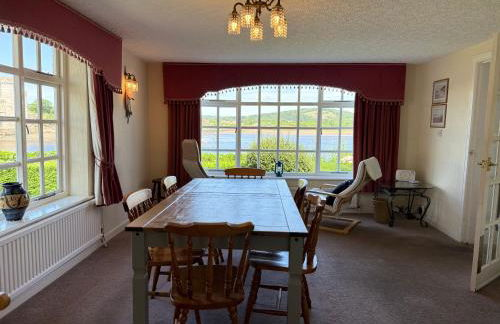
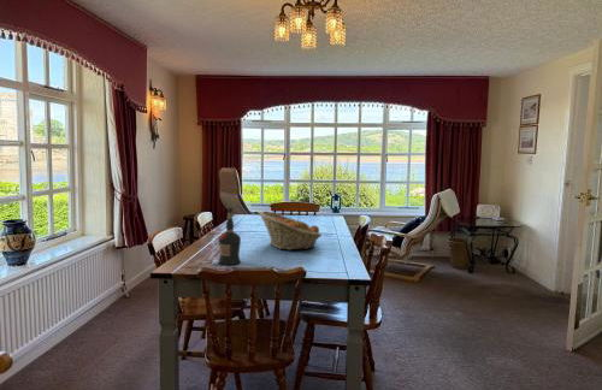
+ liquor bottle (229, 235)
+ fruit basket (289, 229)
